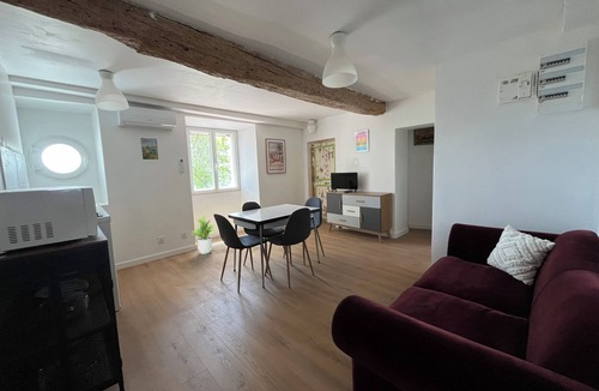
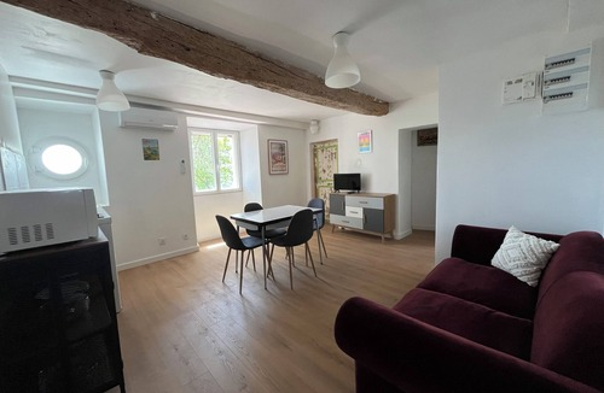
- potted plant (204, 234)
